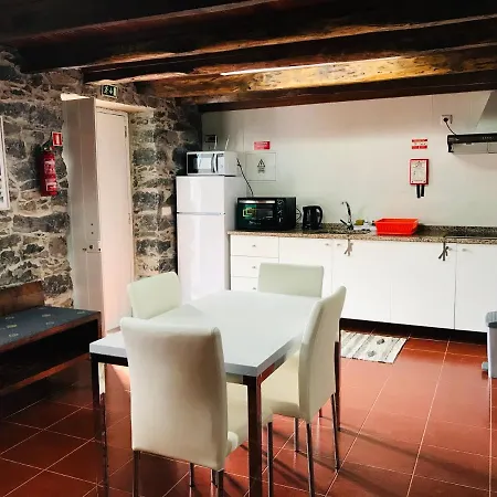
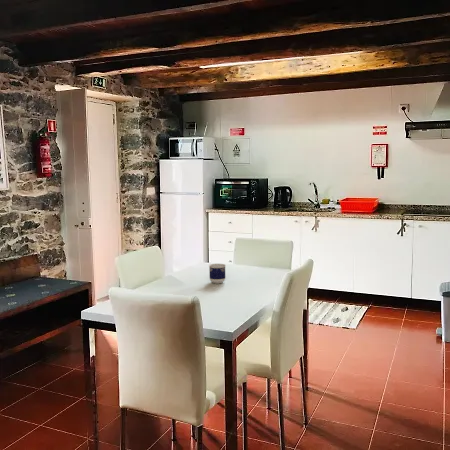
+ cup (217, 274)
